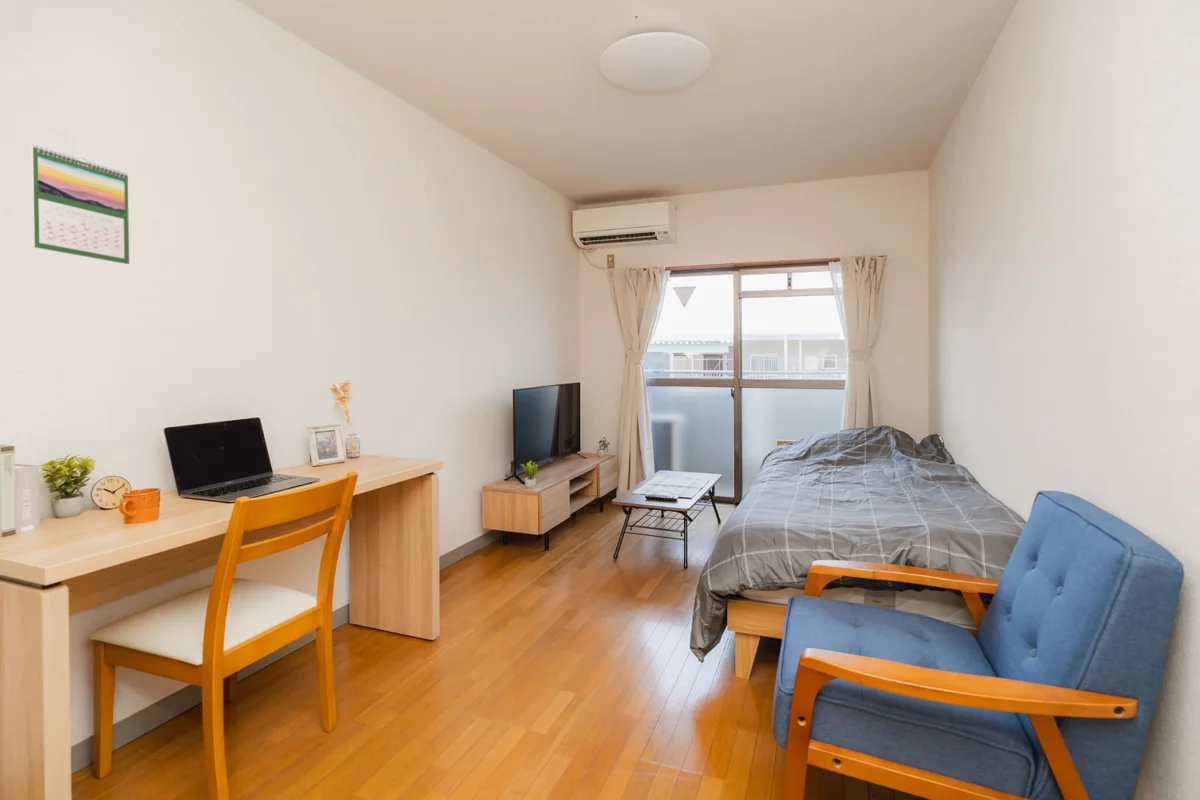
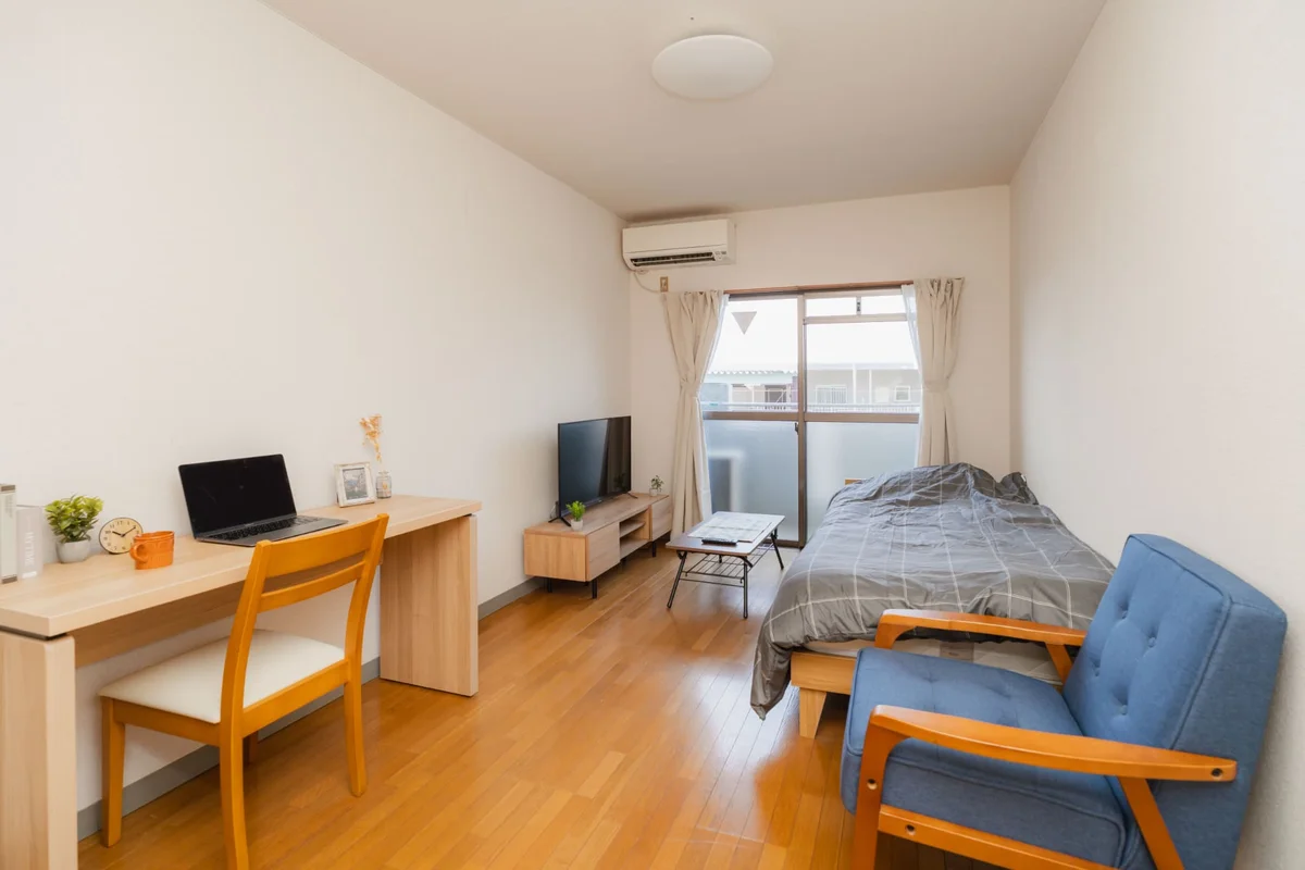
- calendar (83, 206)
